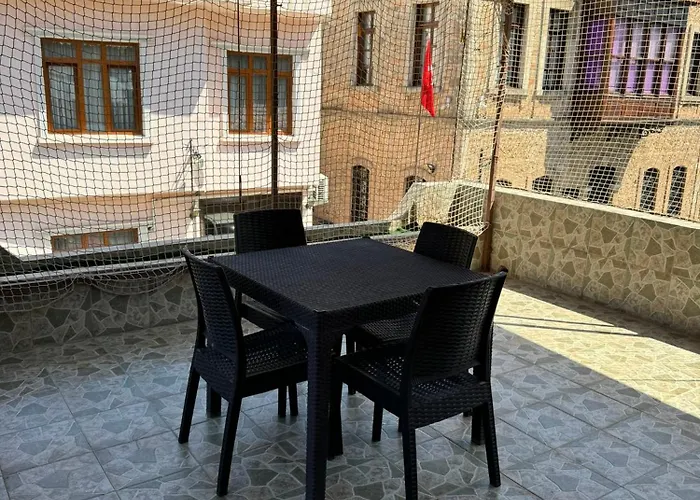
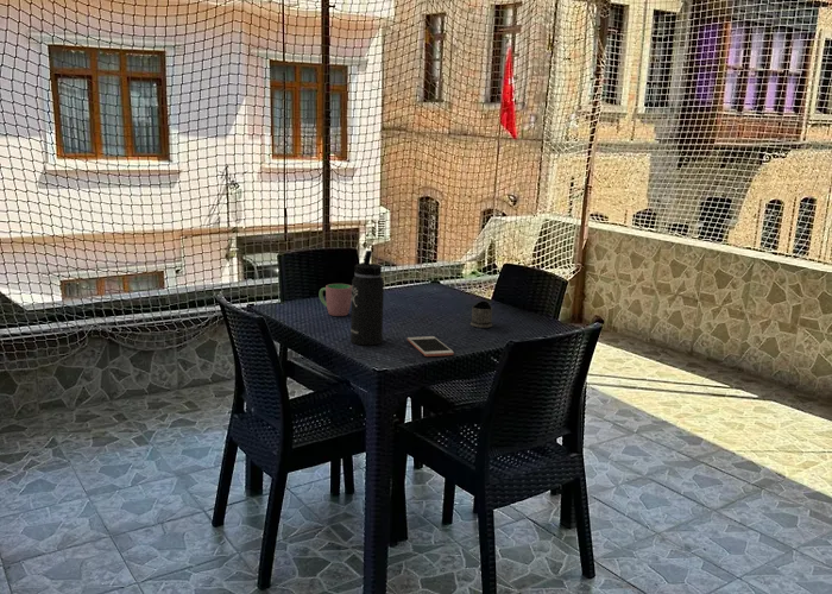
+ tea glass holder (481, 314)
+ cell phone (429, 346)
+ cup (334, 299)
+ thermos bottle (368, 297)
